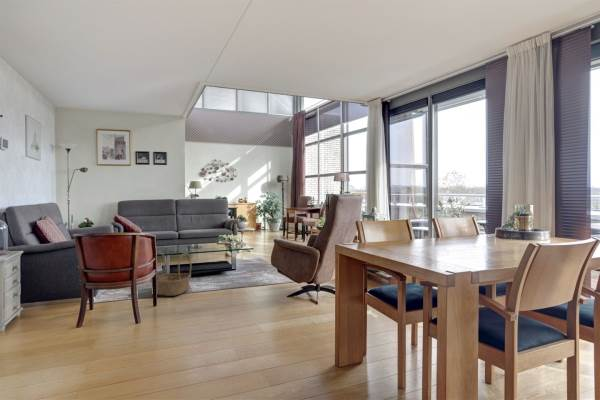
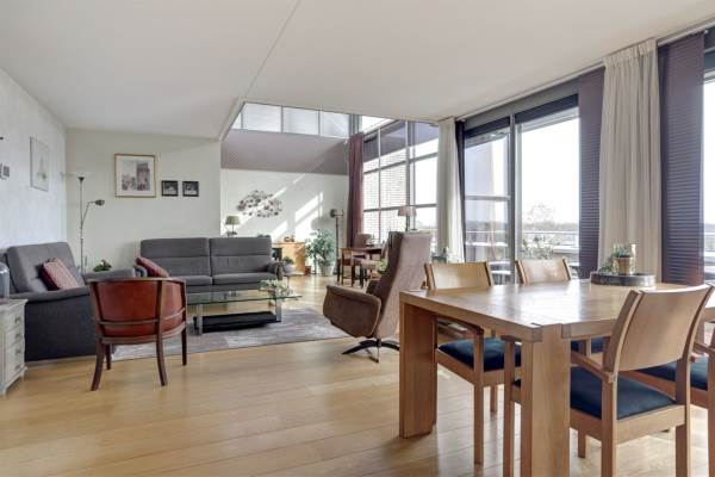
- basket (171, 273)
